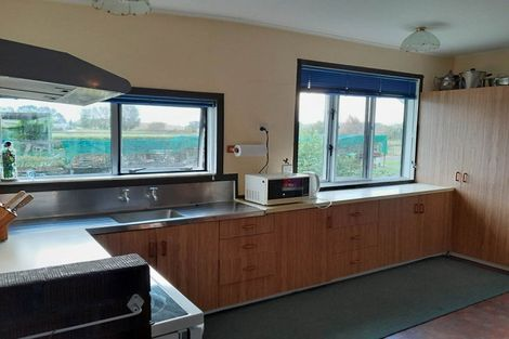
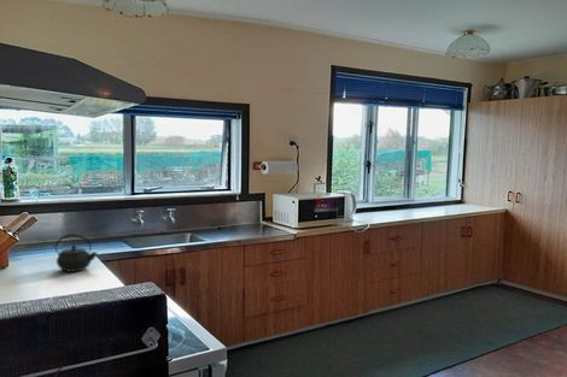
+ kettle (76, 252)
